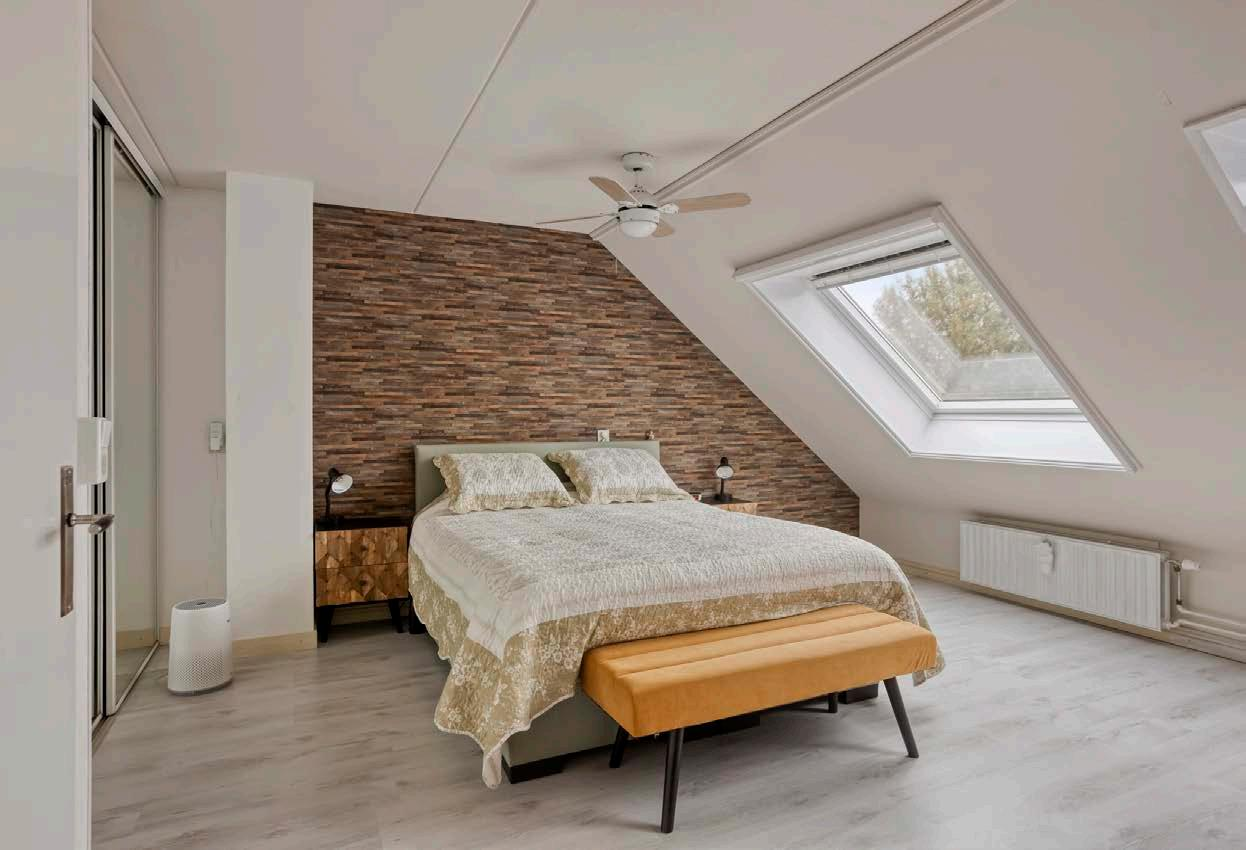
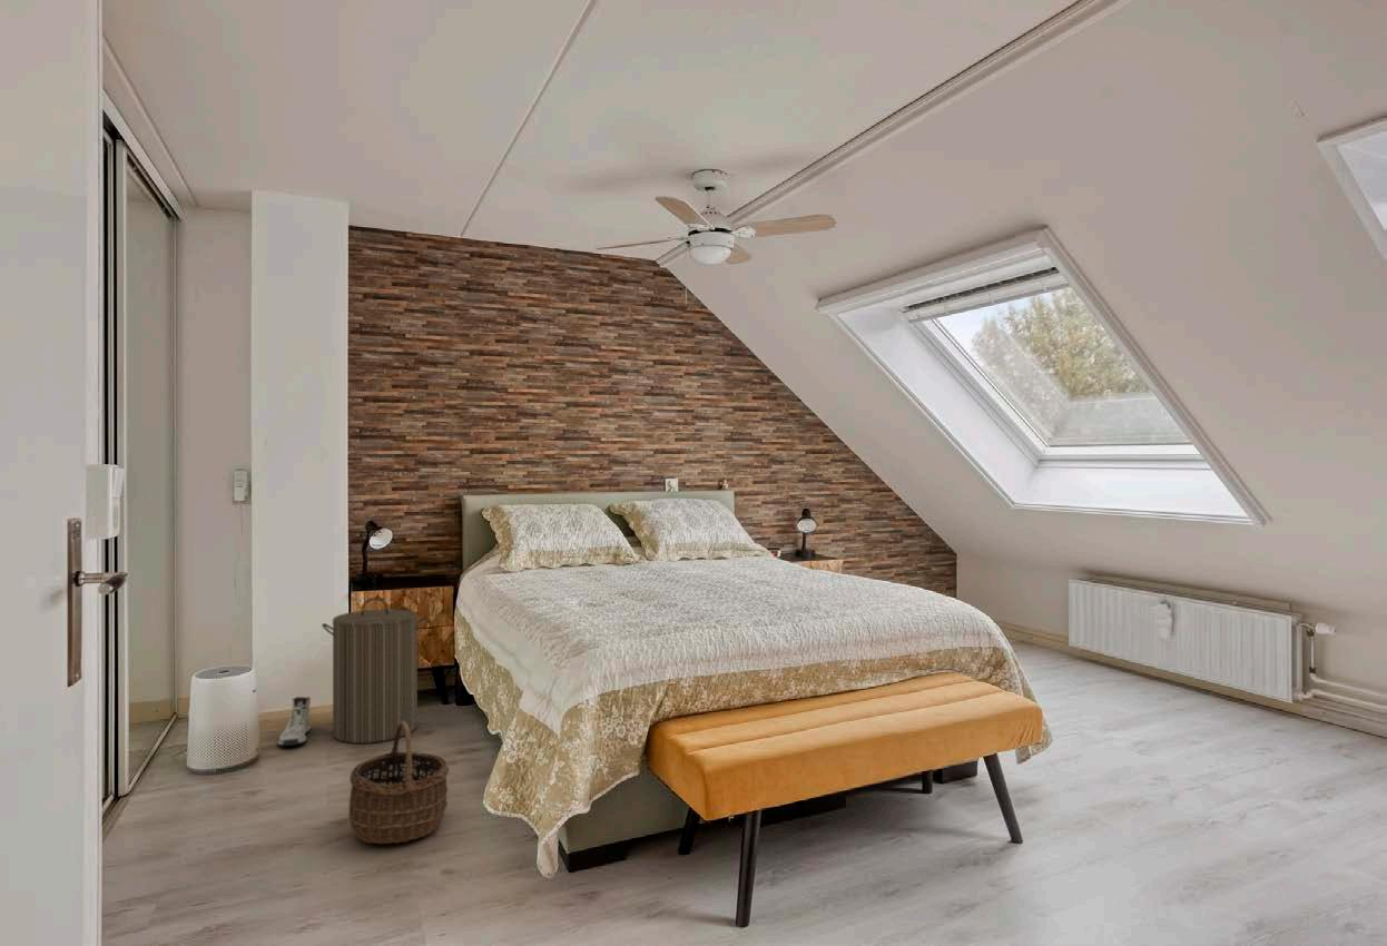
+ laundry hamper (375, 663)
+ wicker basket (399, 777)
+ sneaker (294, 719)
